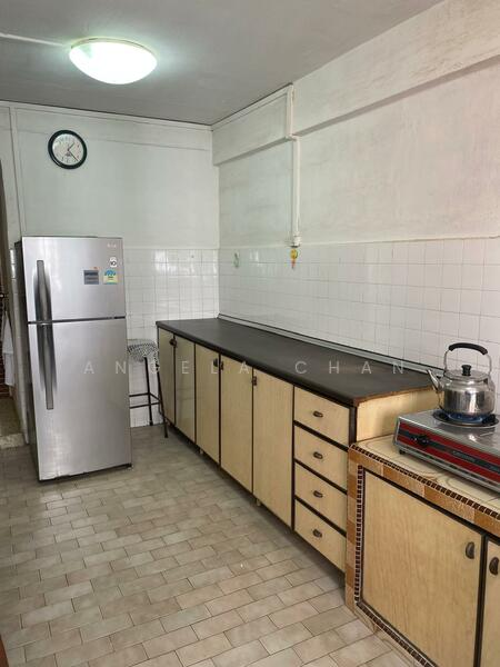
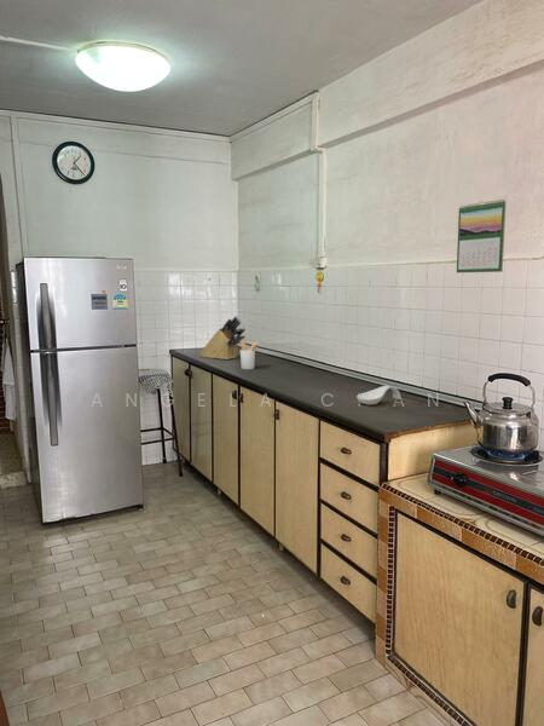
+ calendar (480, 237)
+ knife block (222, 336)
+ spoon rest (378, 394)
+ utensil holder (250, 353)
